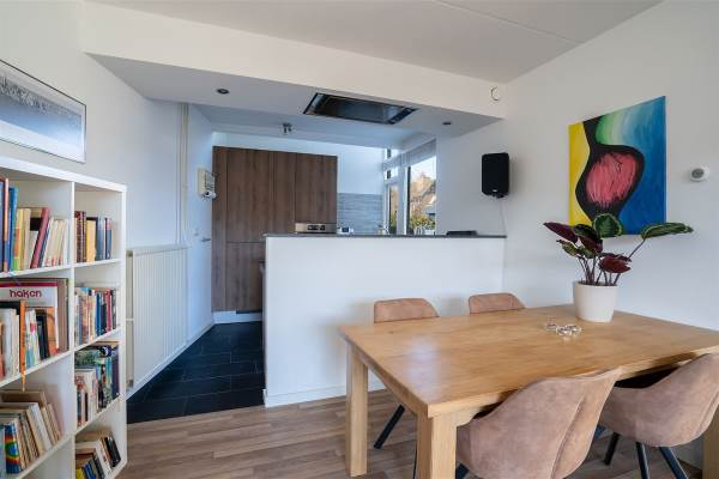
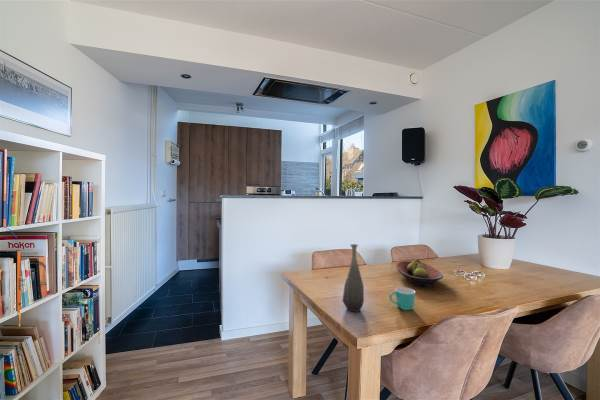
+ mug (401, 299)
+ fruit bowl (417, 270)
+ bottle (354, 277)
